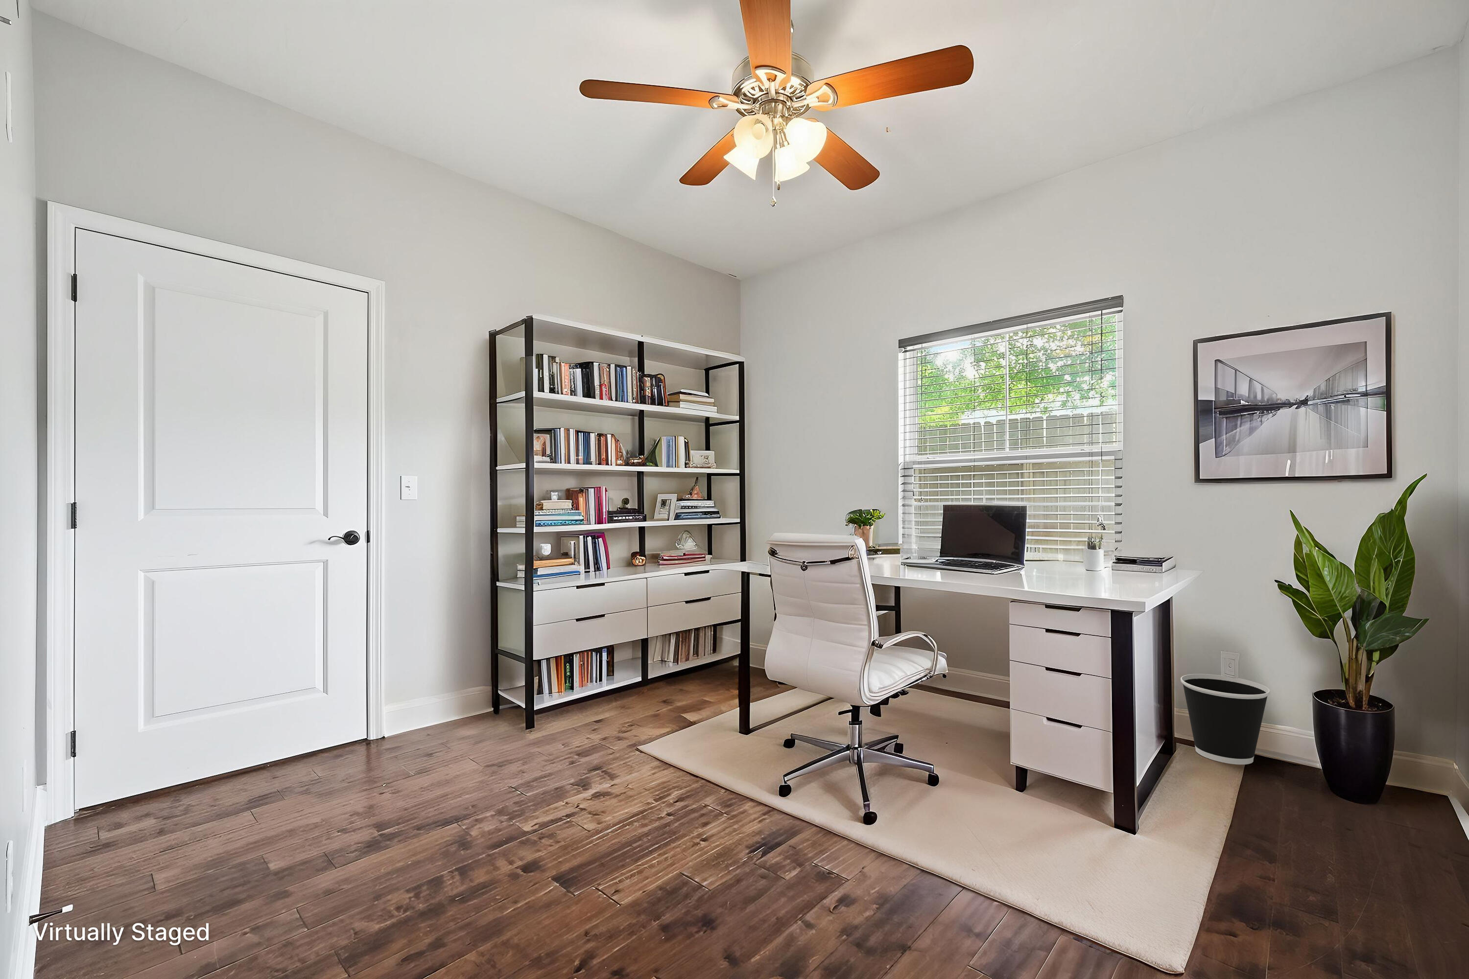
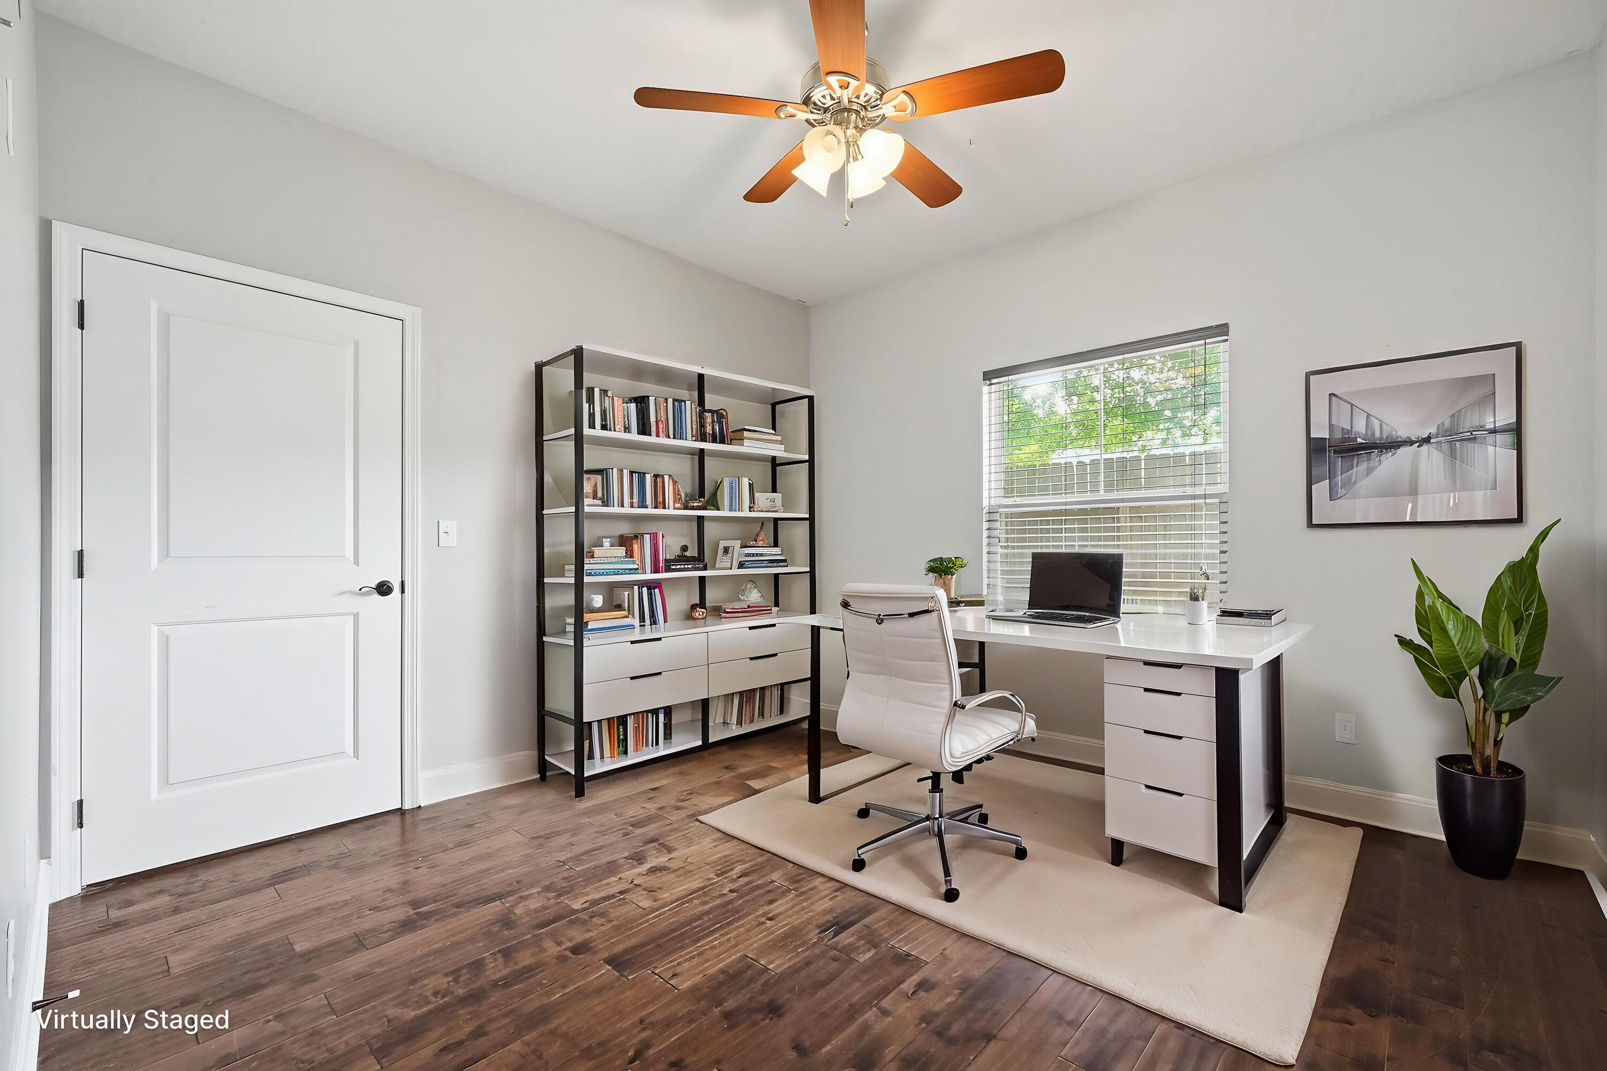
- wastebasket (1224, 719)
